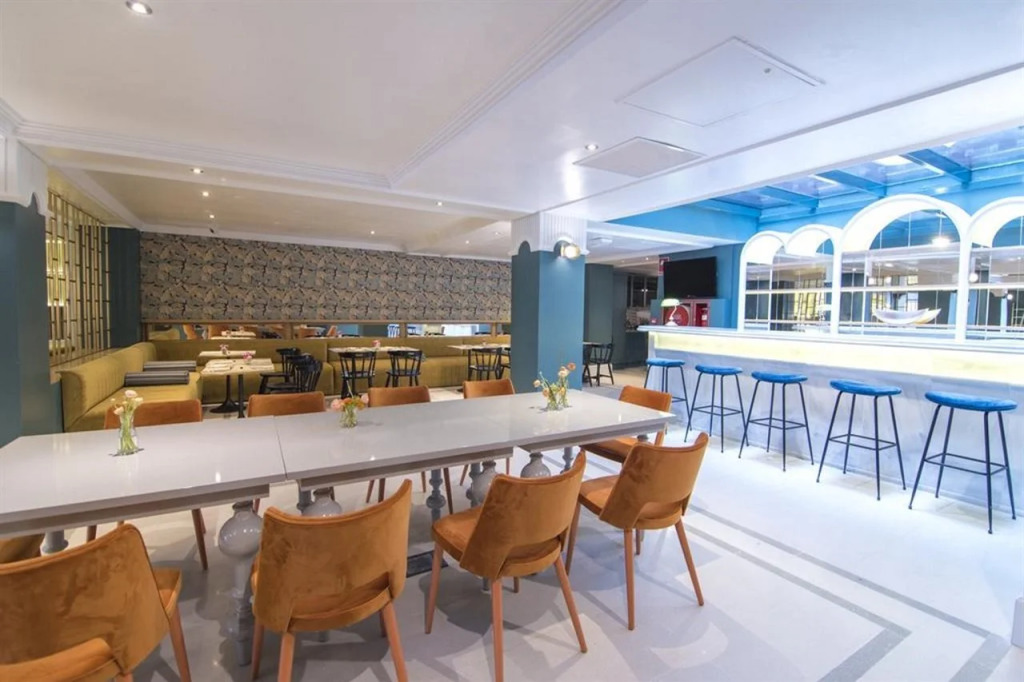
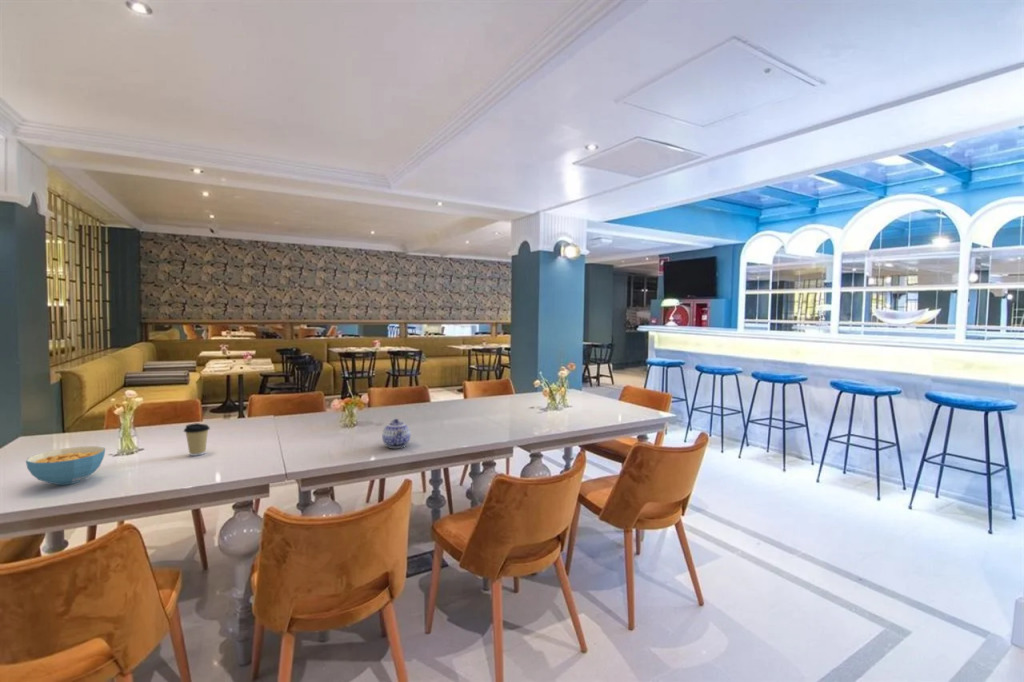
+ coffee cup (197, 439)
+ cereal bowl (67, 468)
+ teapot (396, 432)
